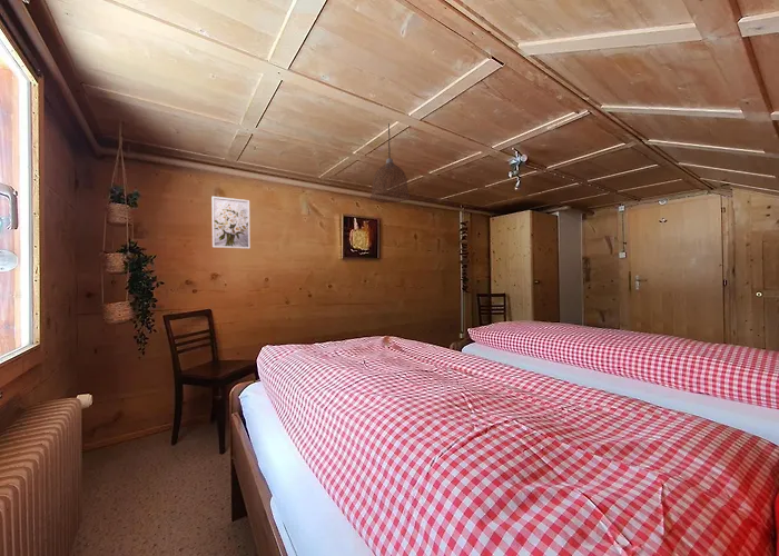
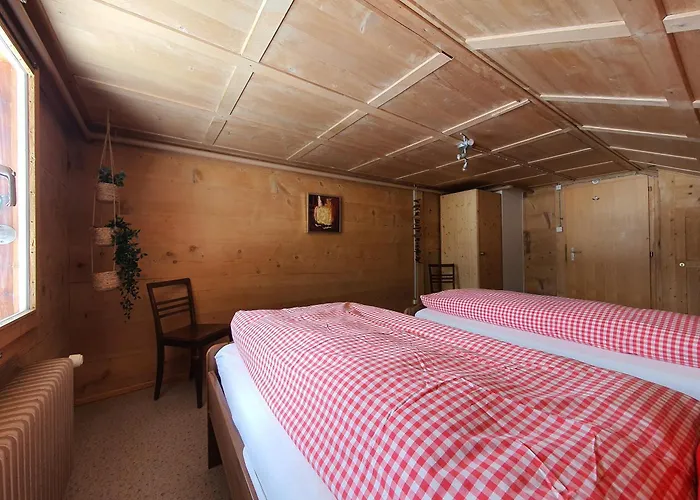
- wall art (230, 222)
- pendant lamp (388, 160)
